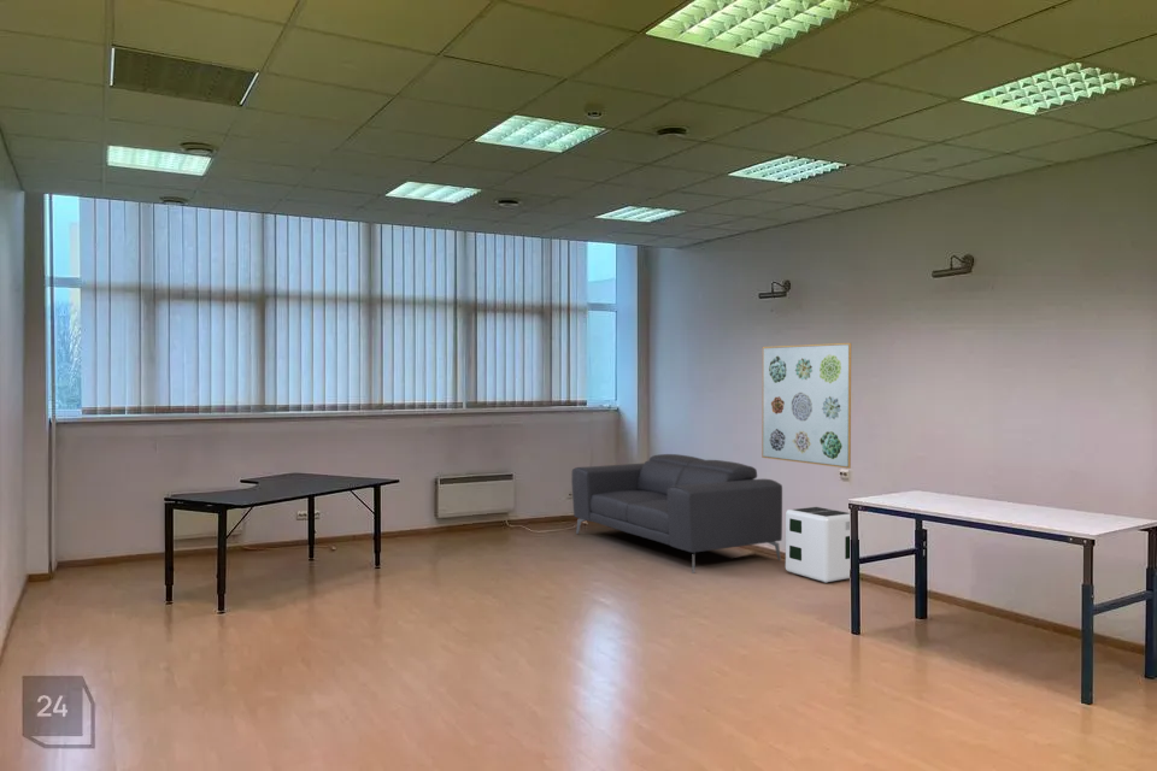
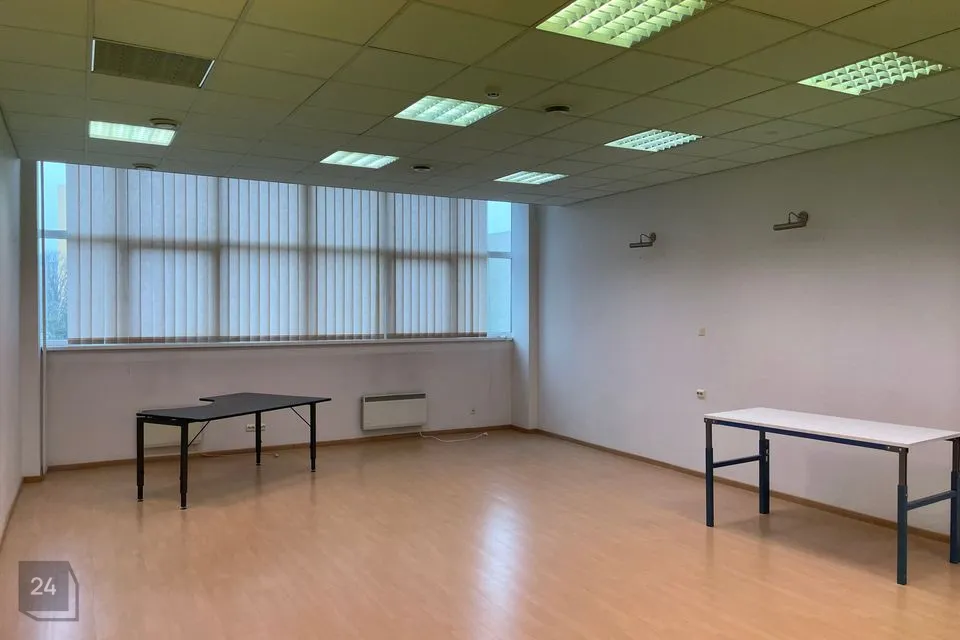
- sofa (668, 502)
- wall art (803, 404)
- air purifier (821, 543)
